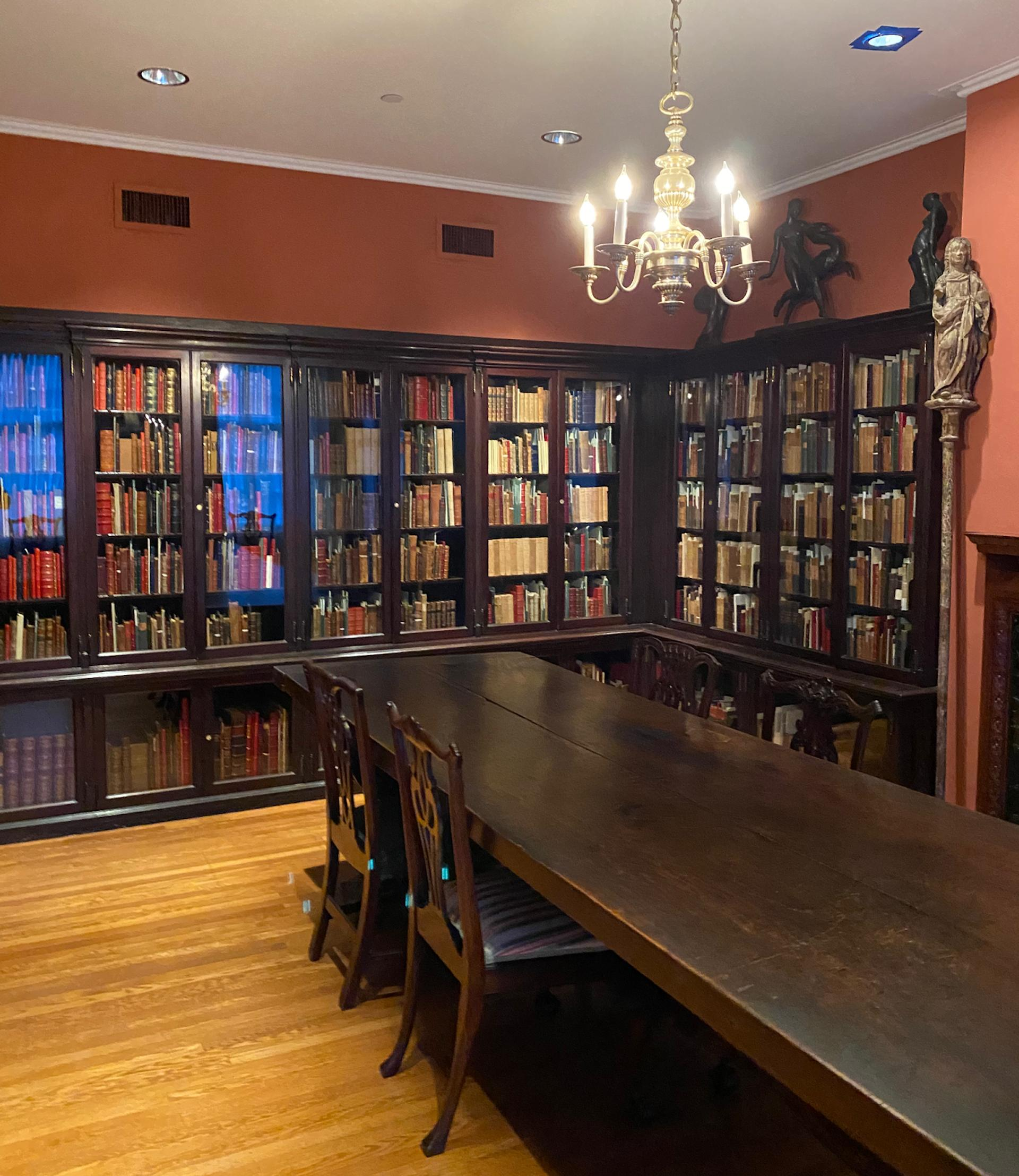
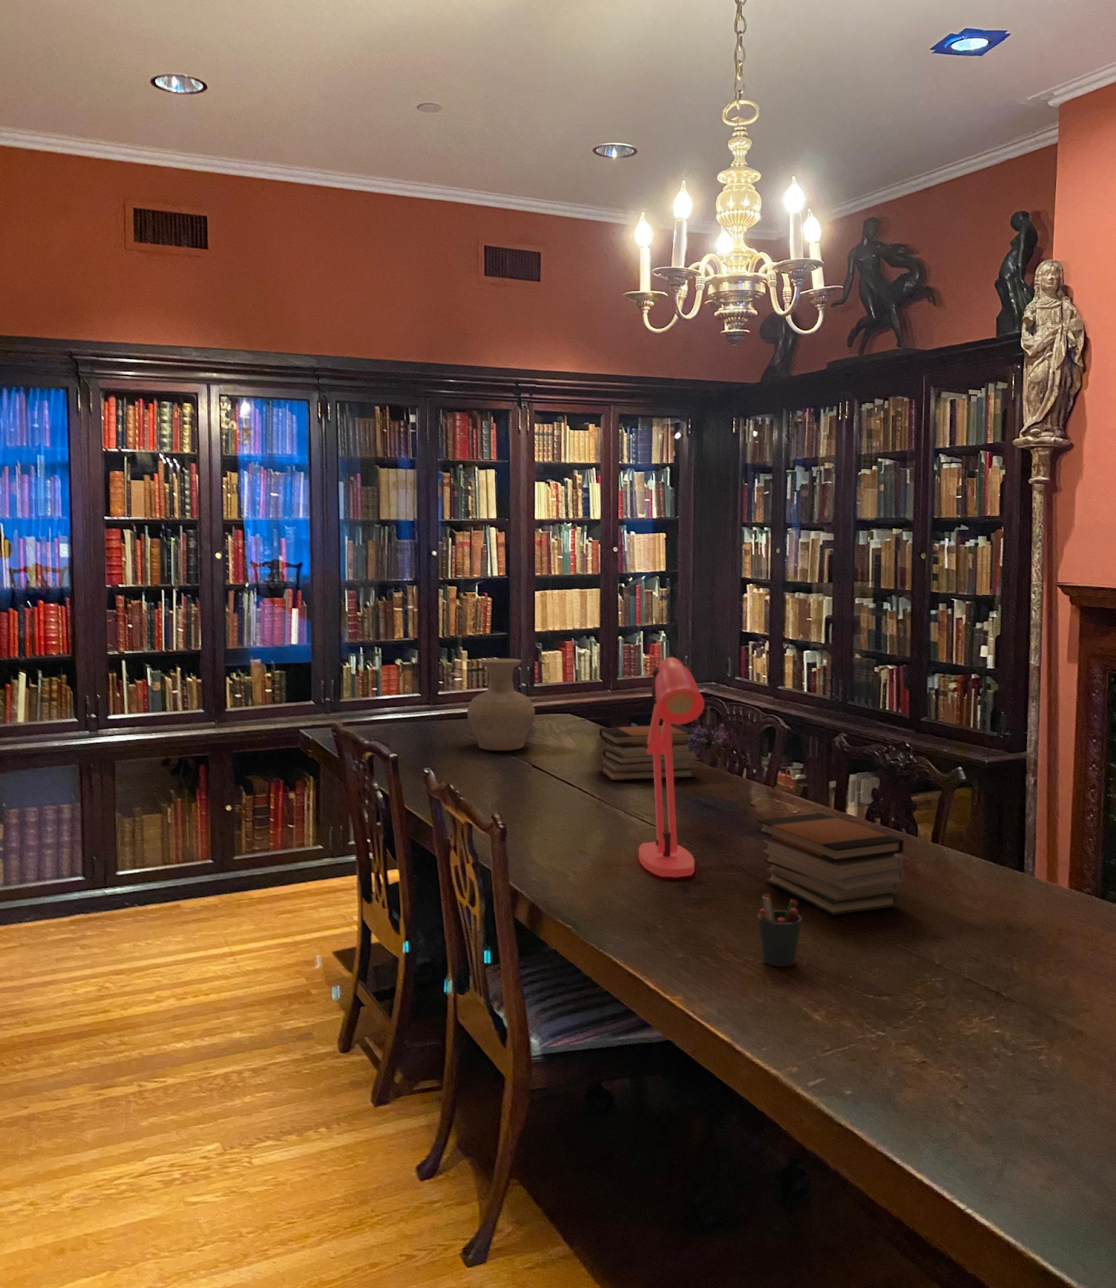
+ desk lamp (666, 759)
+ pen holder (779, 927)
+ flower (725, 770)
+ book stack (648, 755)
+ book stack (829, 862)
+ vase (501, 703)
